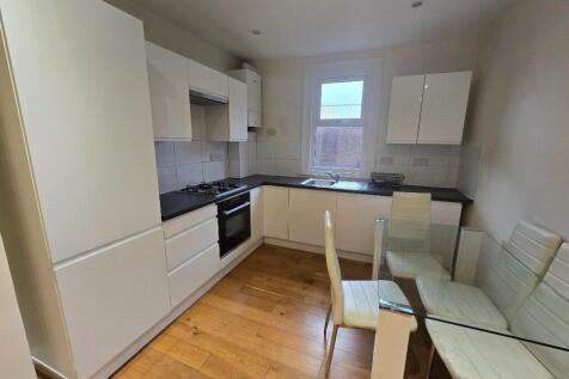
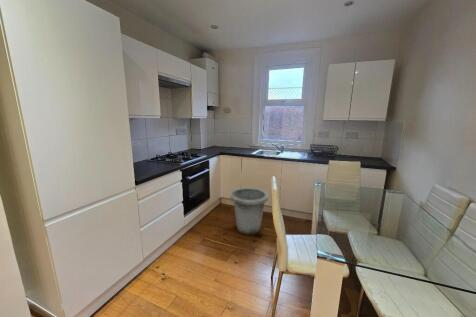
+ trash can (248, 211)
